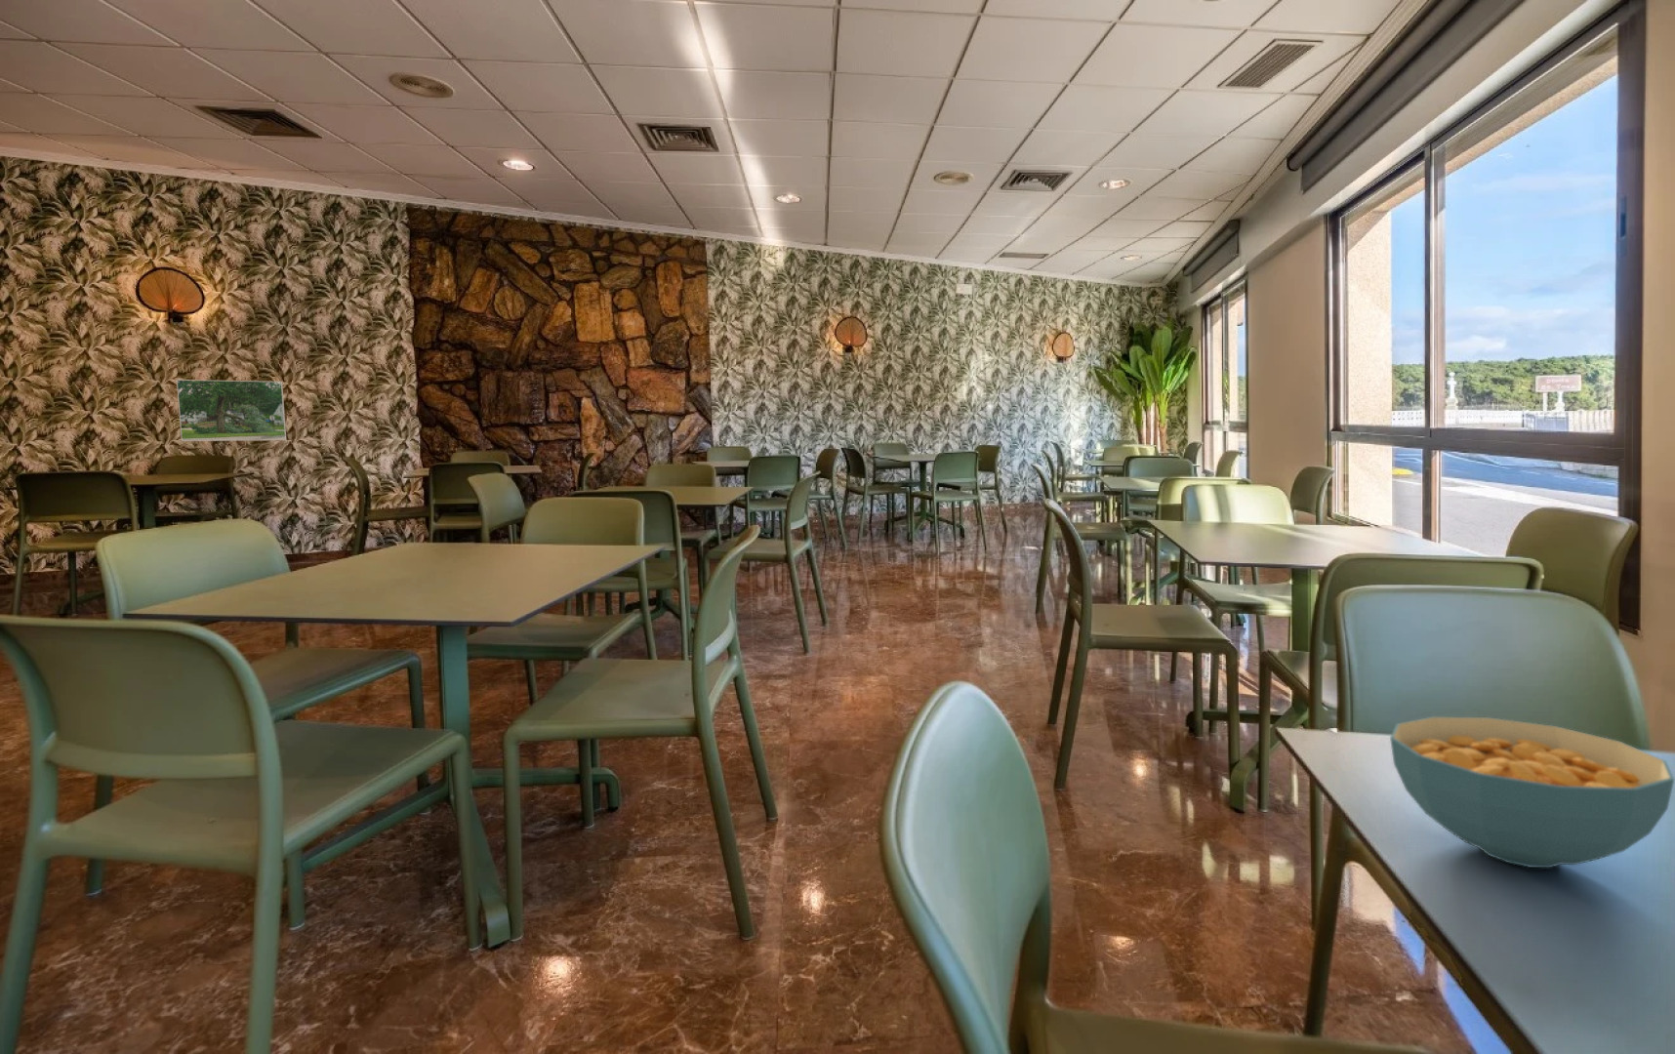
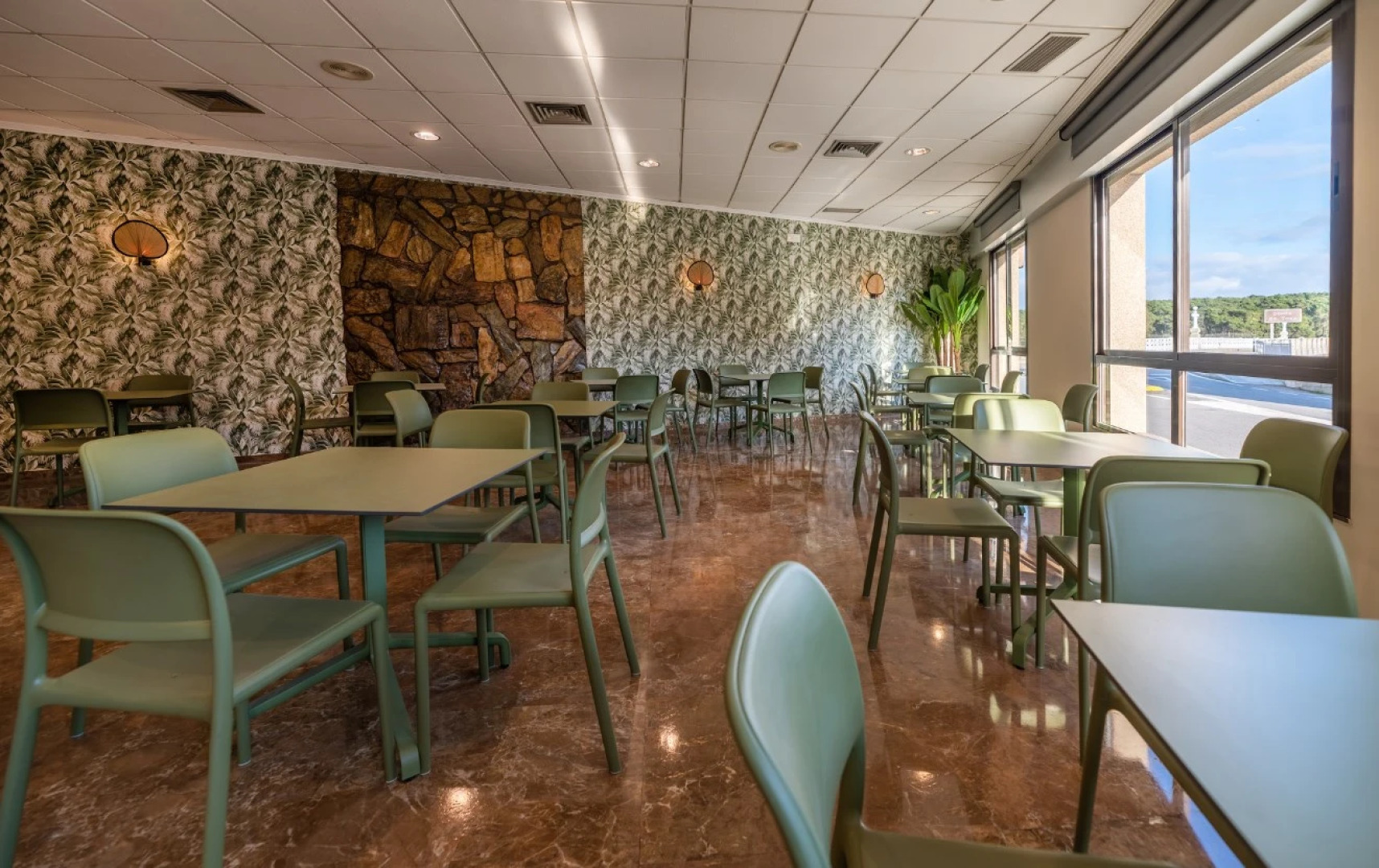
- cereal bowl (1518, 800)
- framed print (232, 410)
